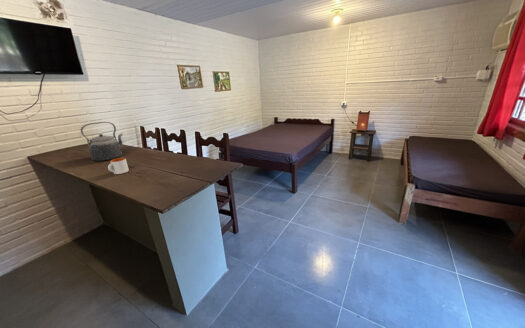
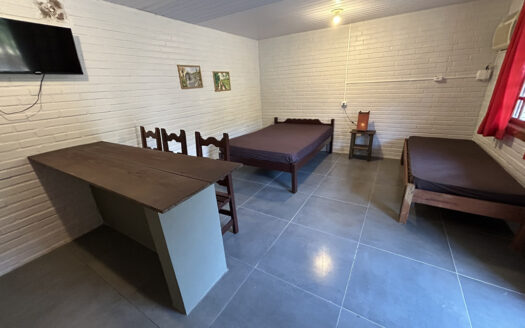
- mug (117, 166)
- kettle (105, 139)
